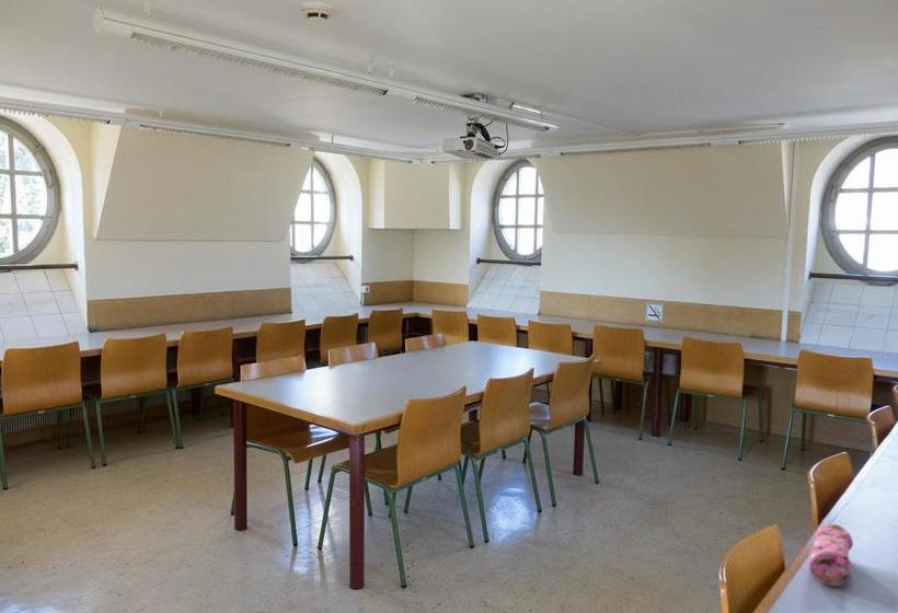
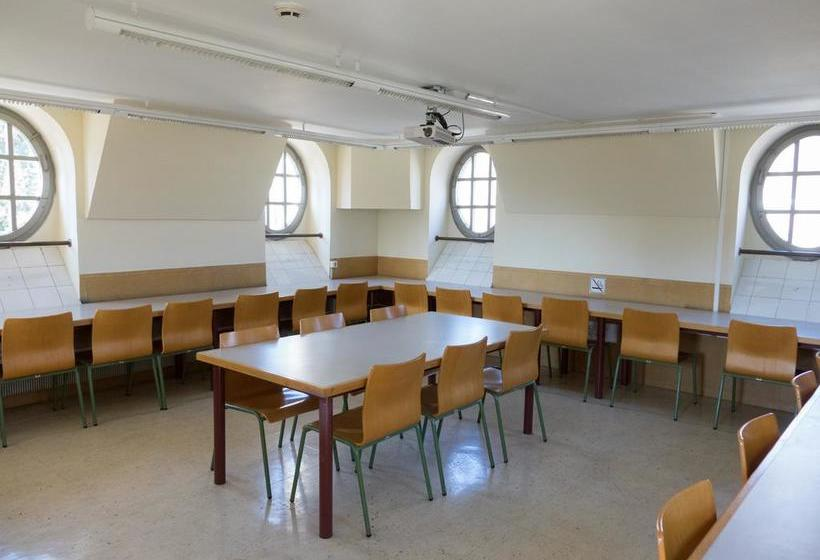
- pencil case (831, 553)
